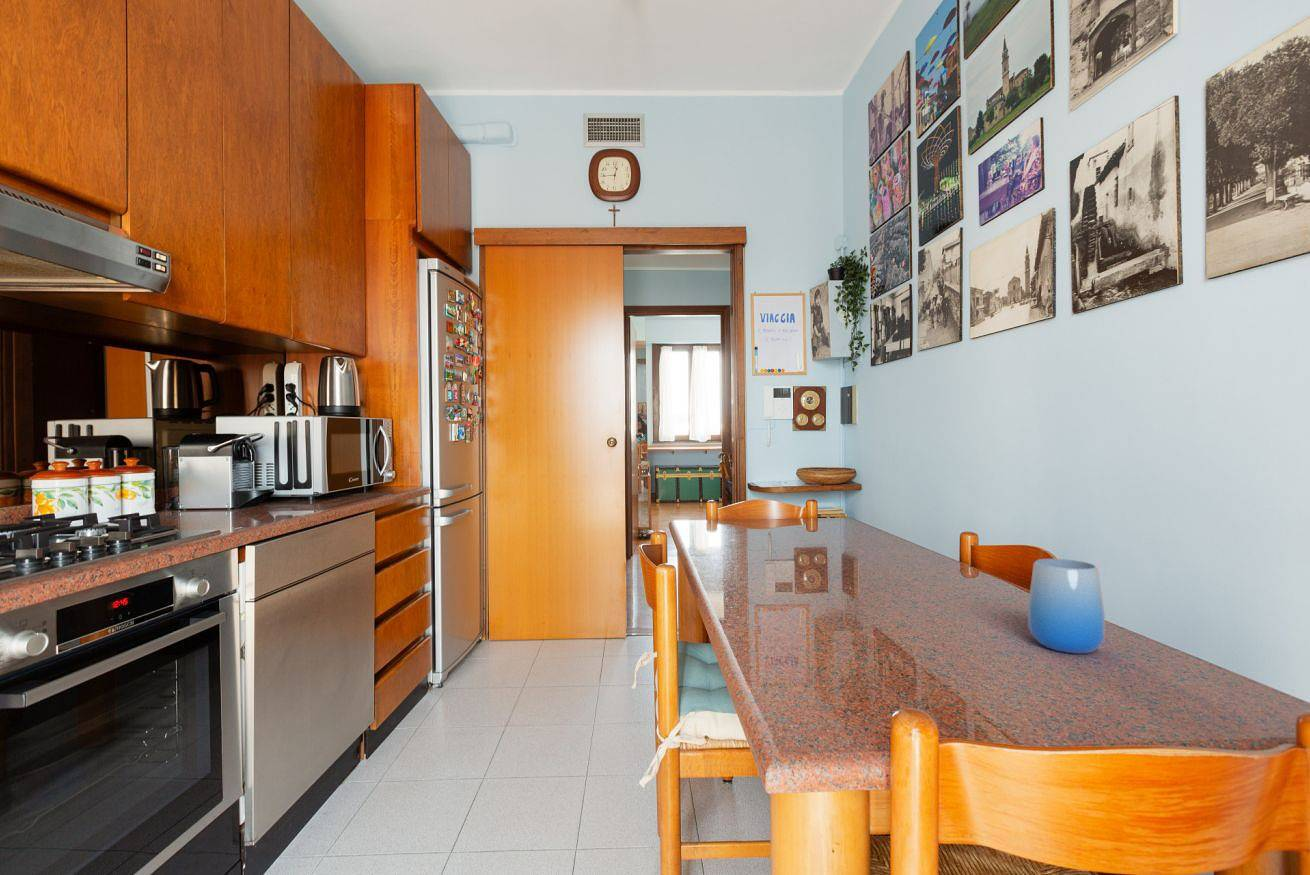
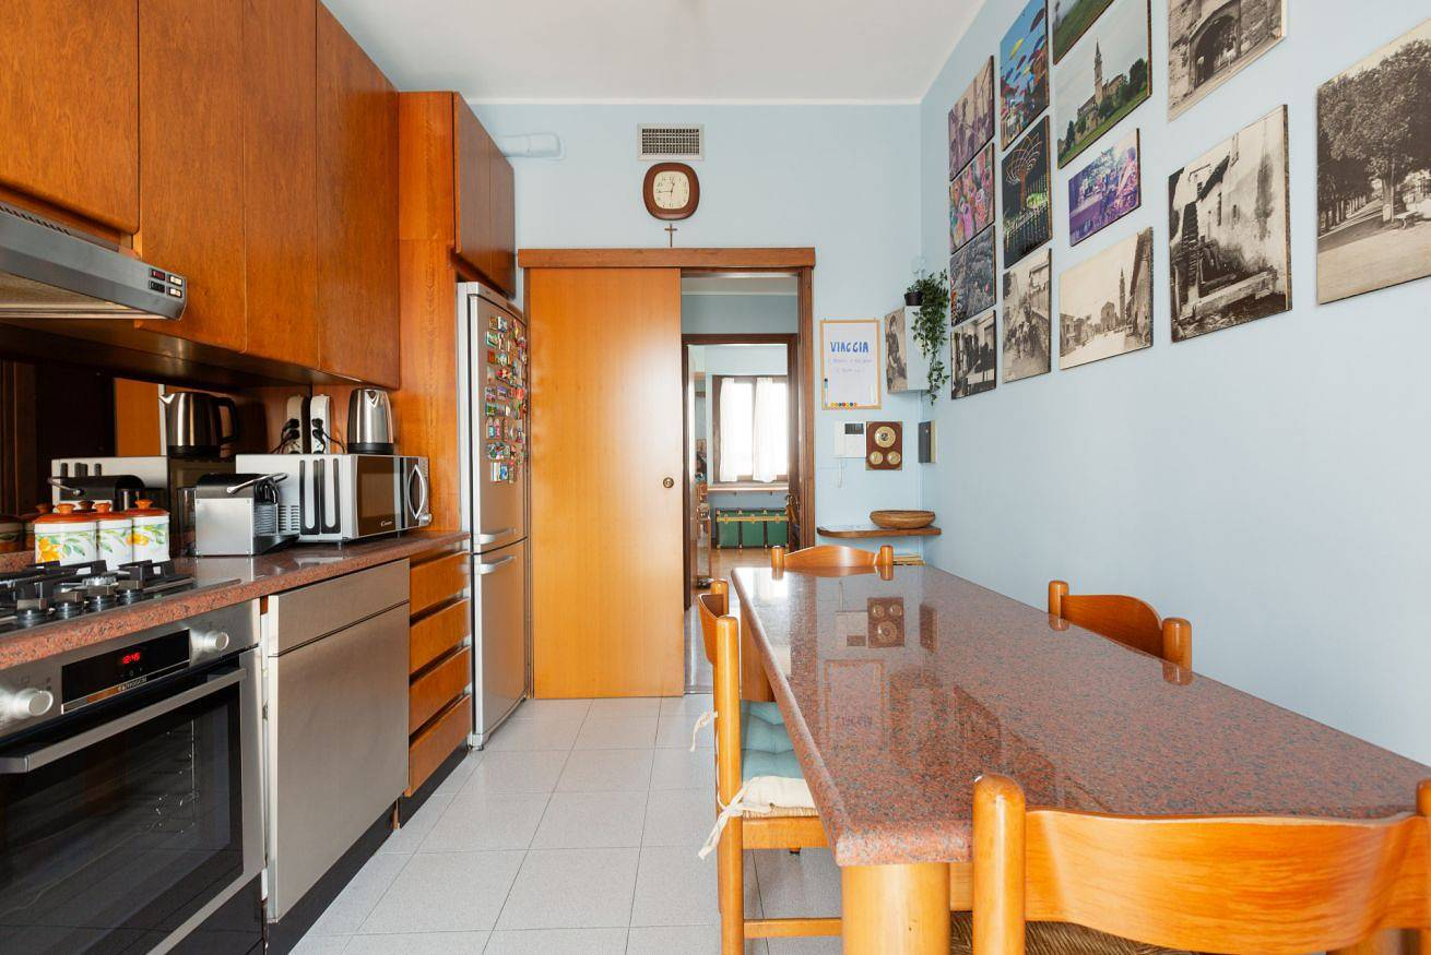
- cup (1065, 604)
